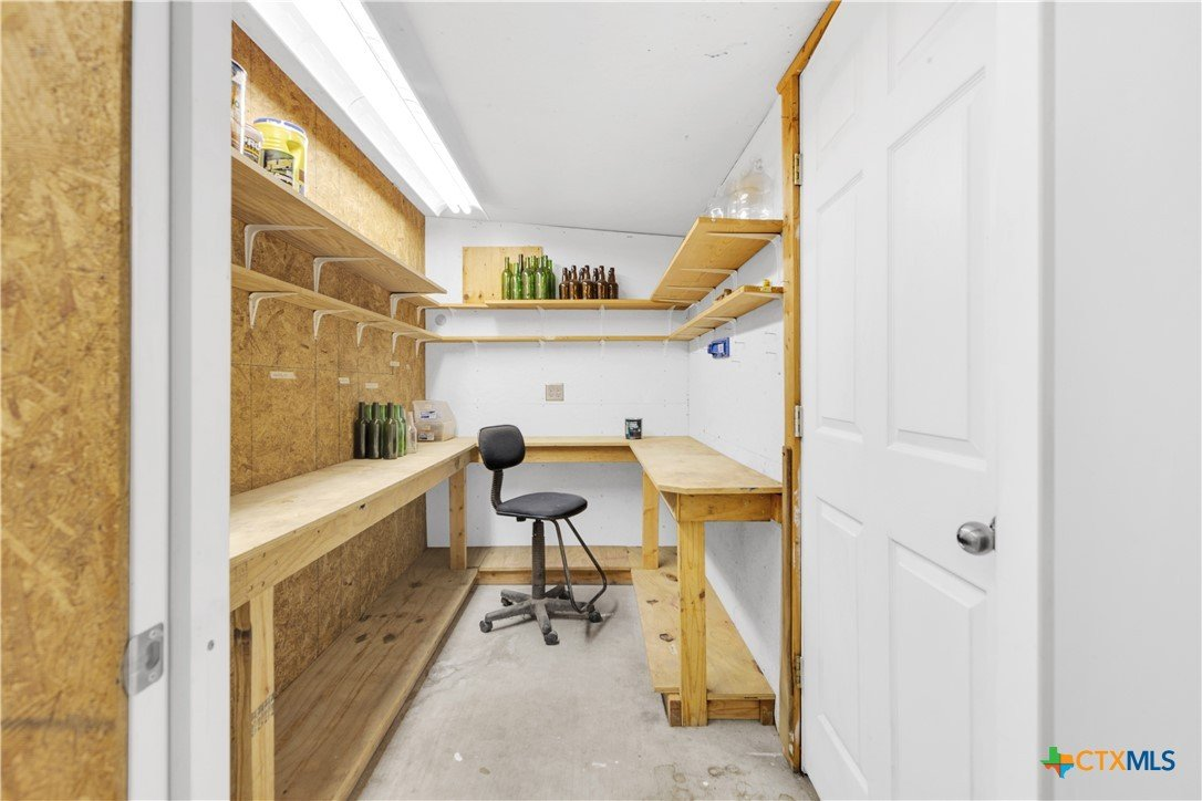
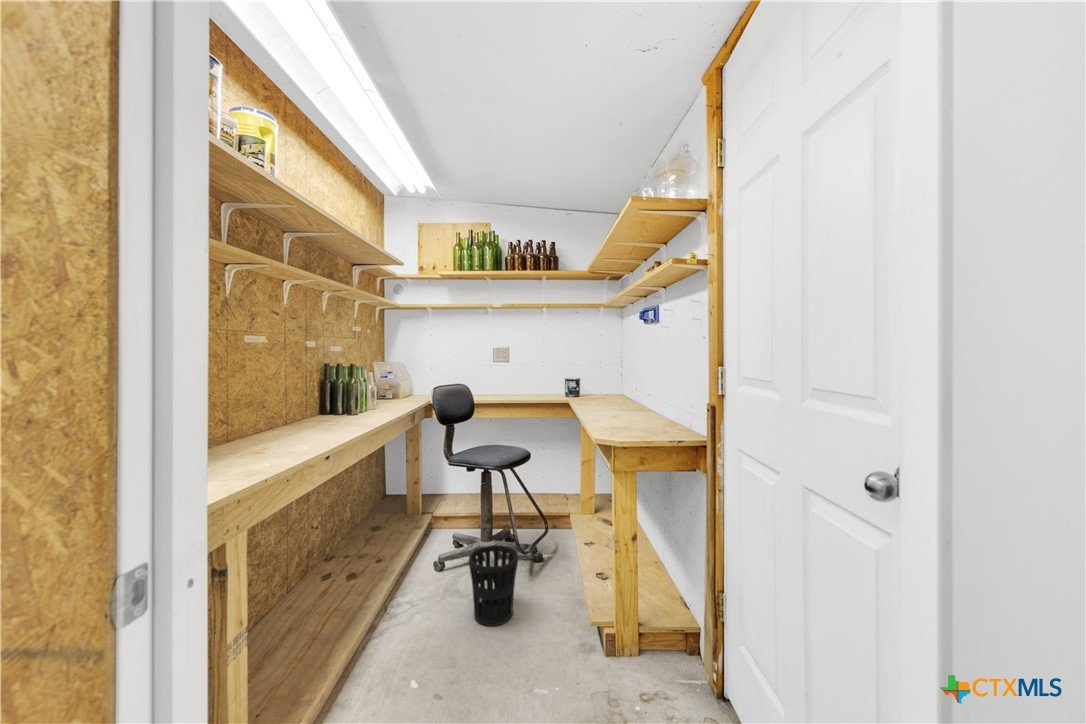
+ wastebasket (494, 584)
